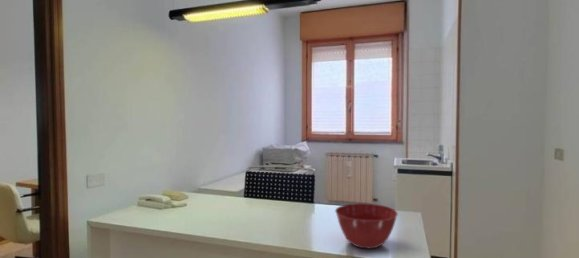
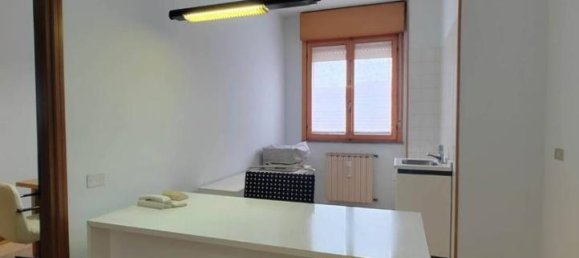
- mixing bowl (365, 226)
